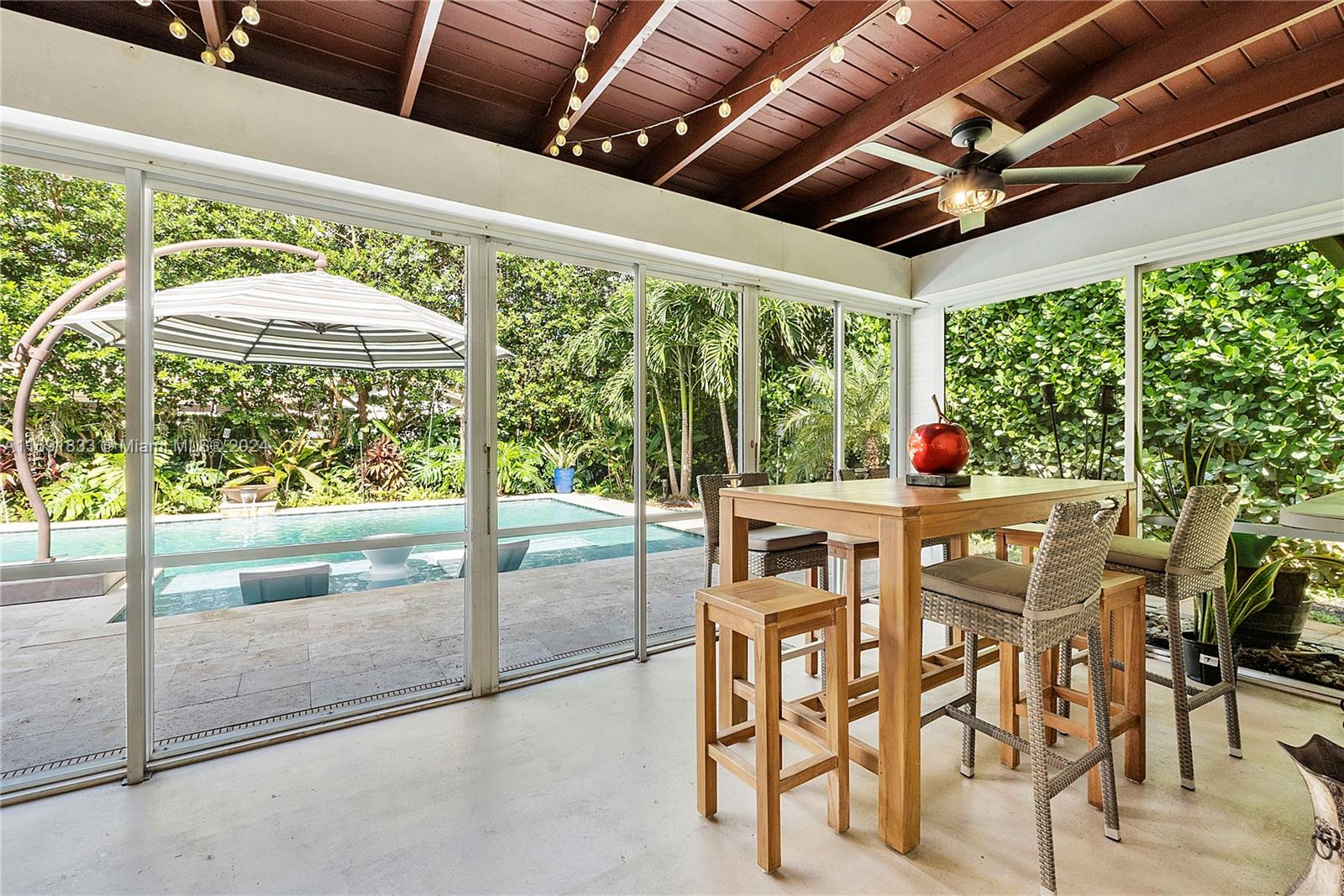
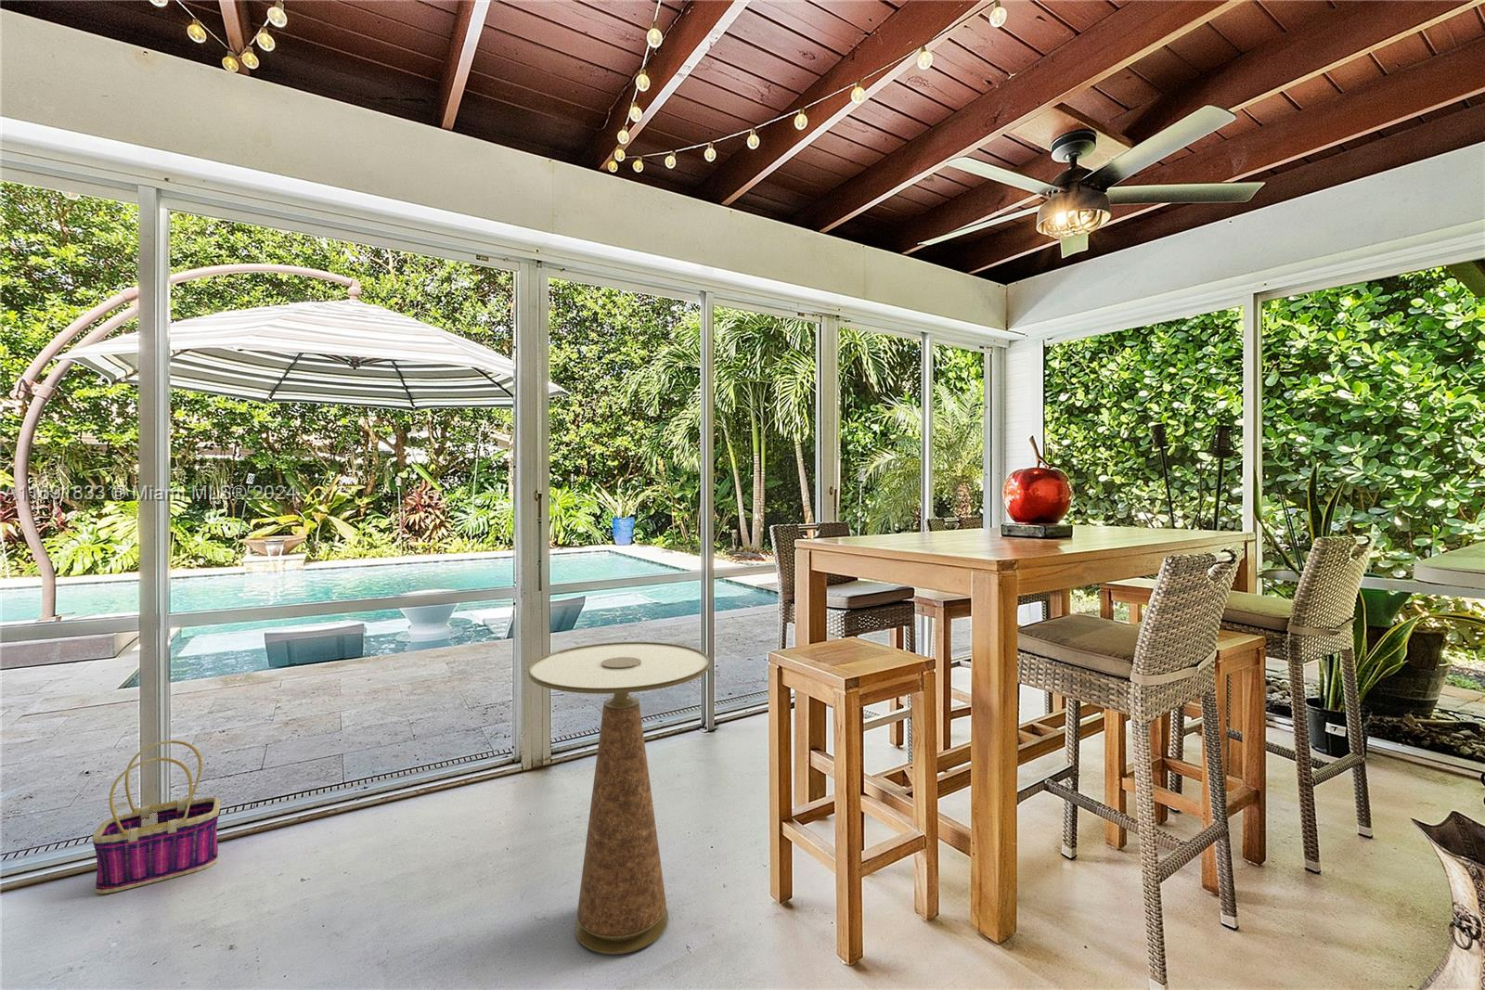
+ basket (160, 809)
+ side table (621, 792)
